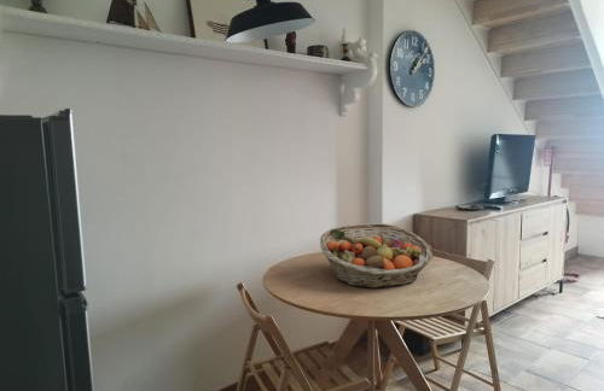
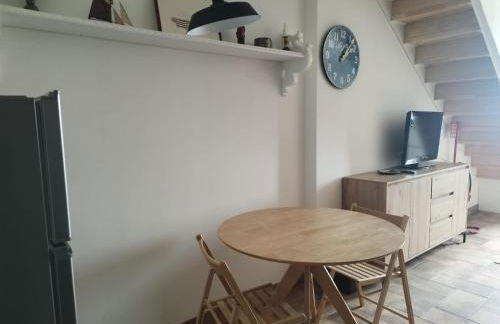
- fruit basket (374, 253)
